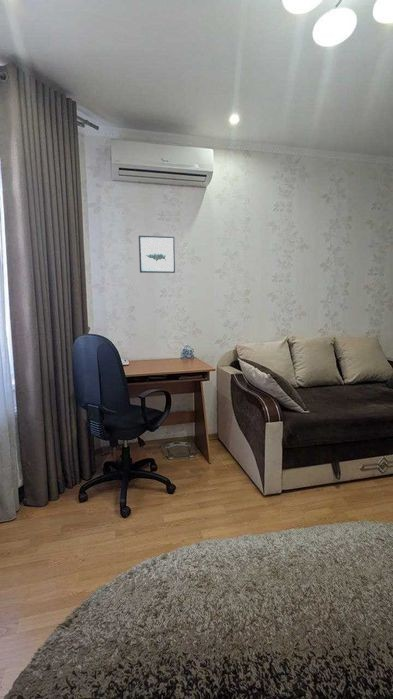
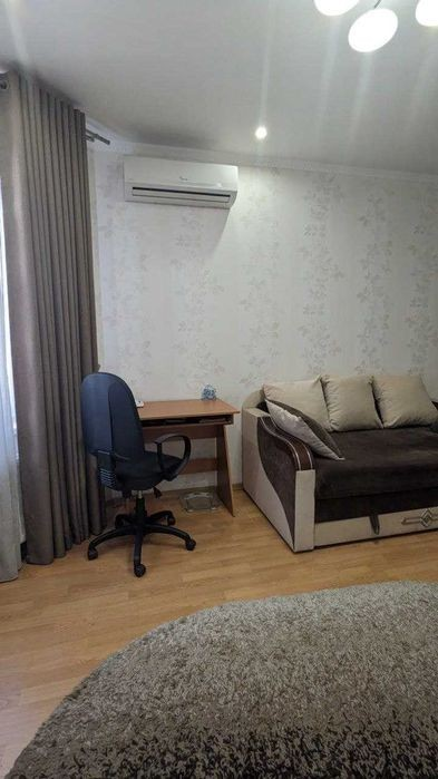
- wall art (157, 254)
